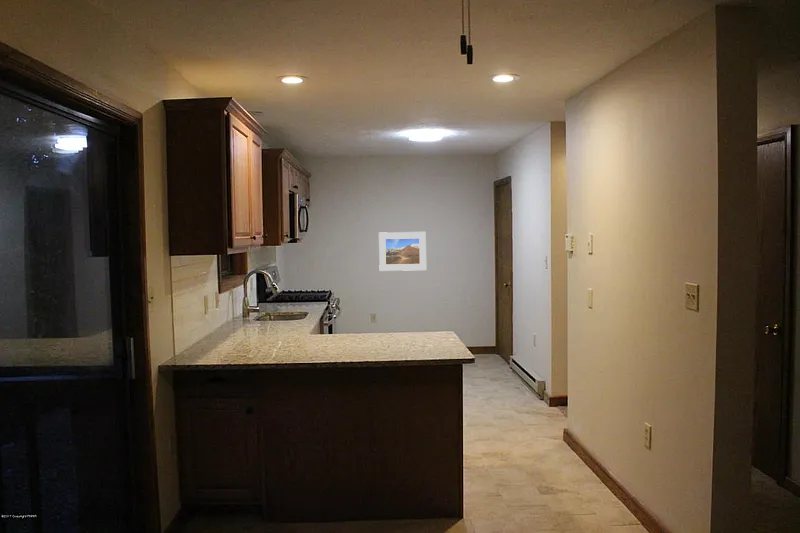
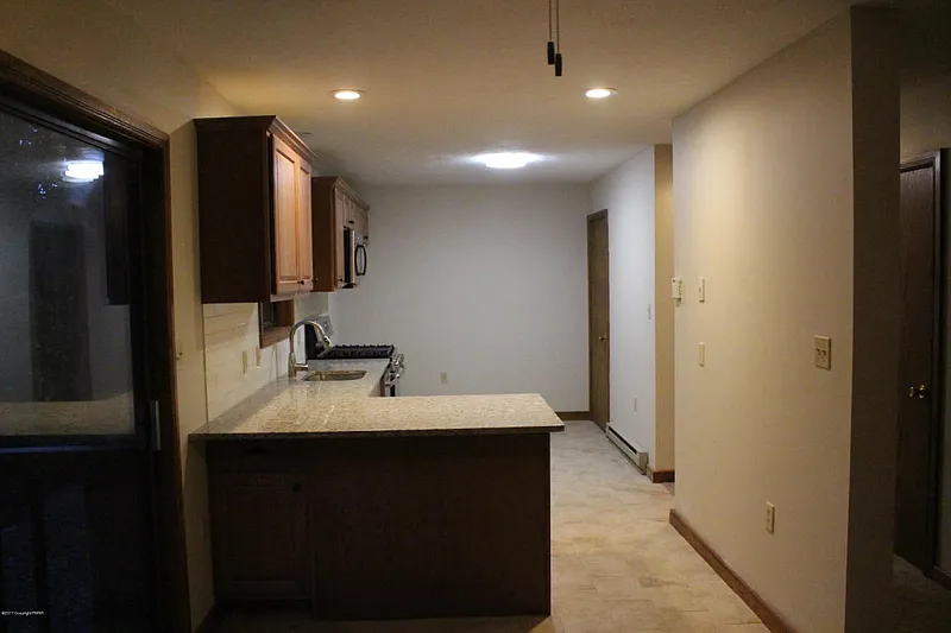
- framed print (402, 251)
